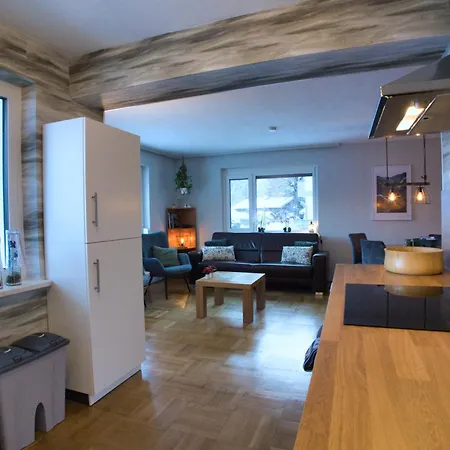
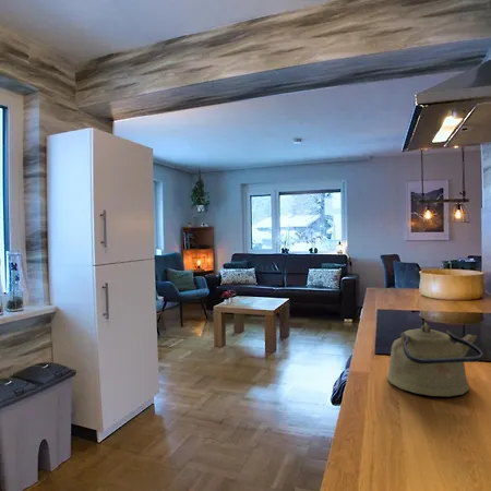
+ kettle (434, 352)
